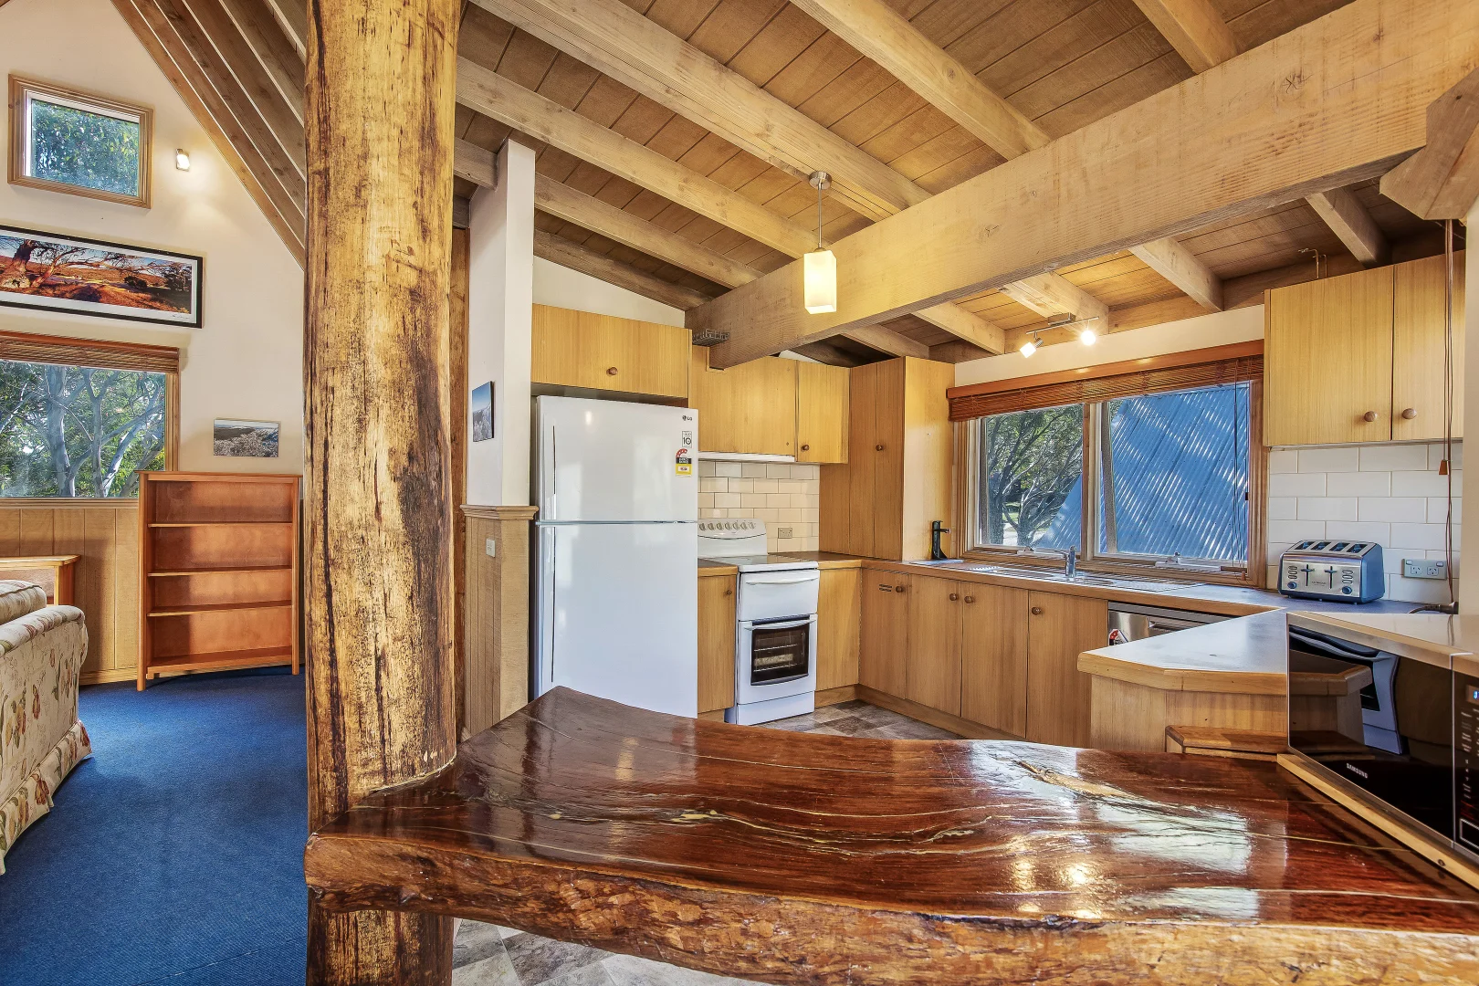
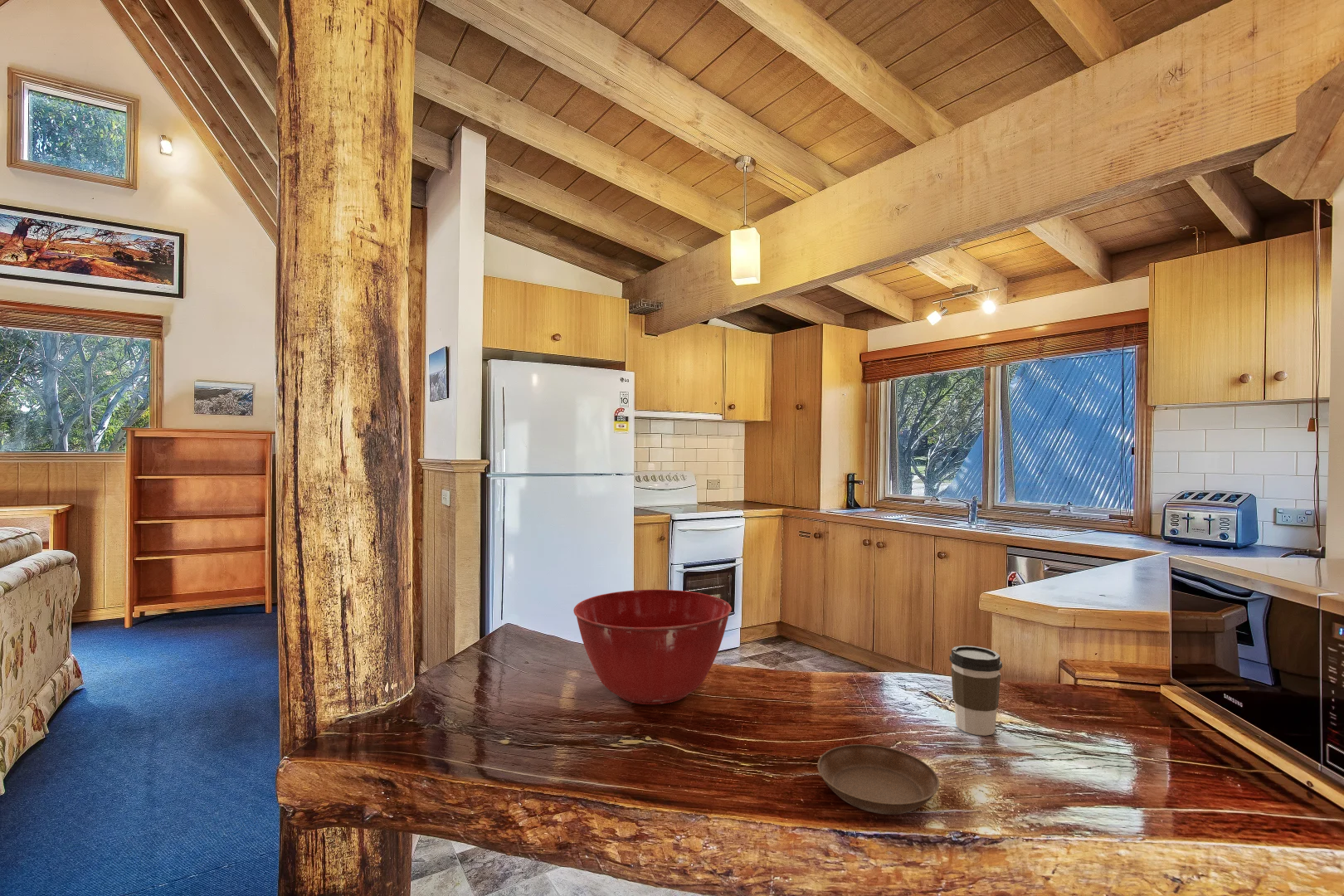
+ mixing bowl (652, 647)
+ saucer (876, 781)
+ coffee cup (975, 689)
